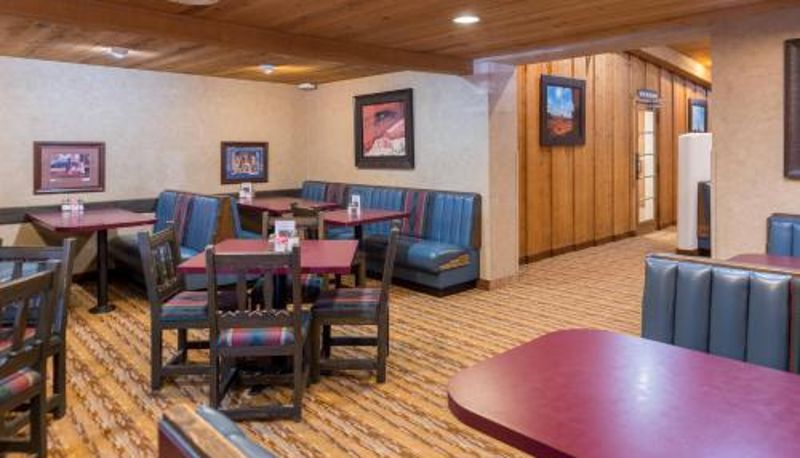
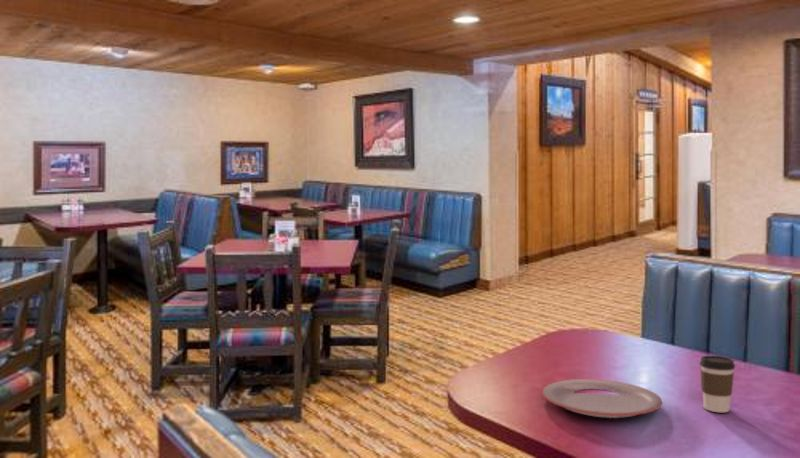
+ plate (600, 399)
+ coffee cup (716, 383)
